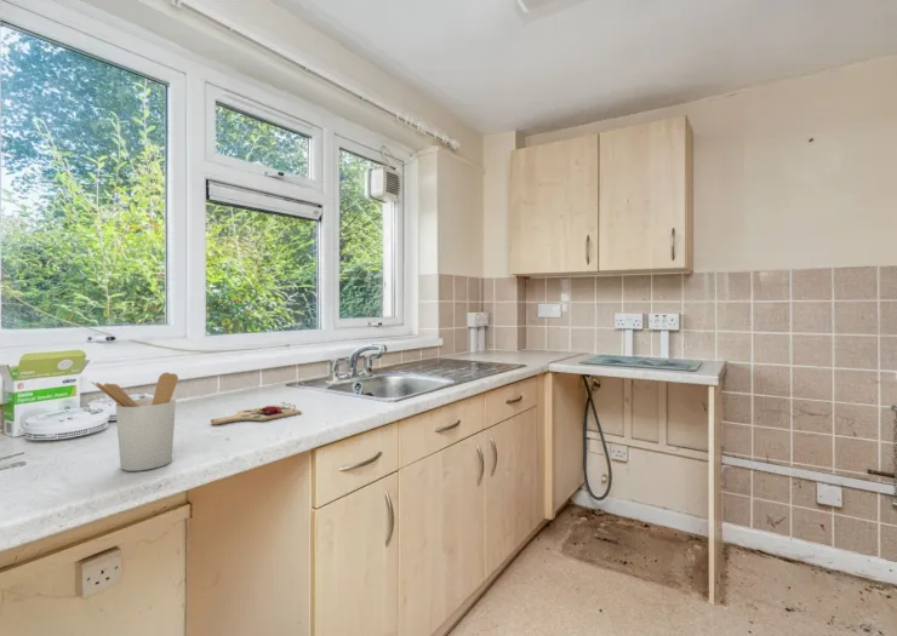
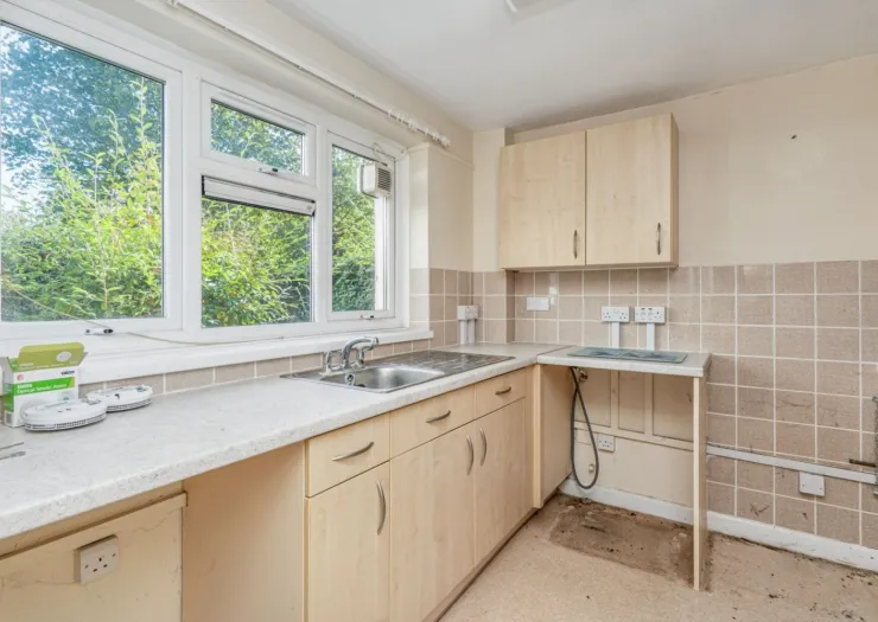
- cutting board (252, 411)
- utensil holder (135, 420)
